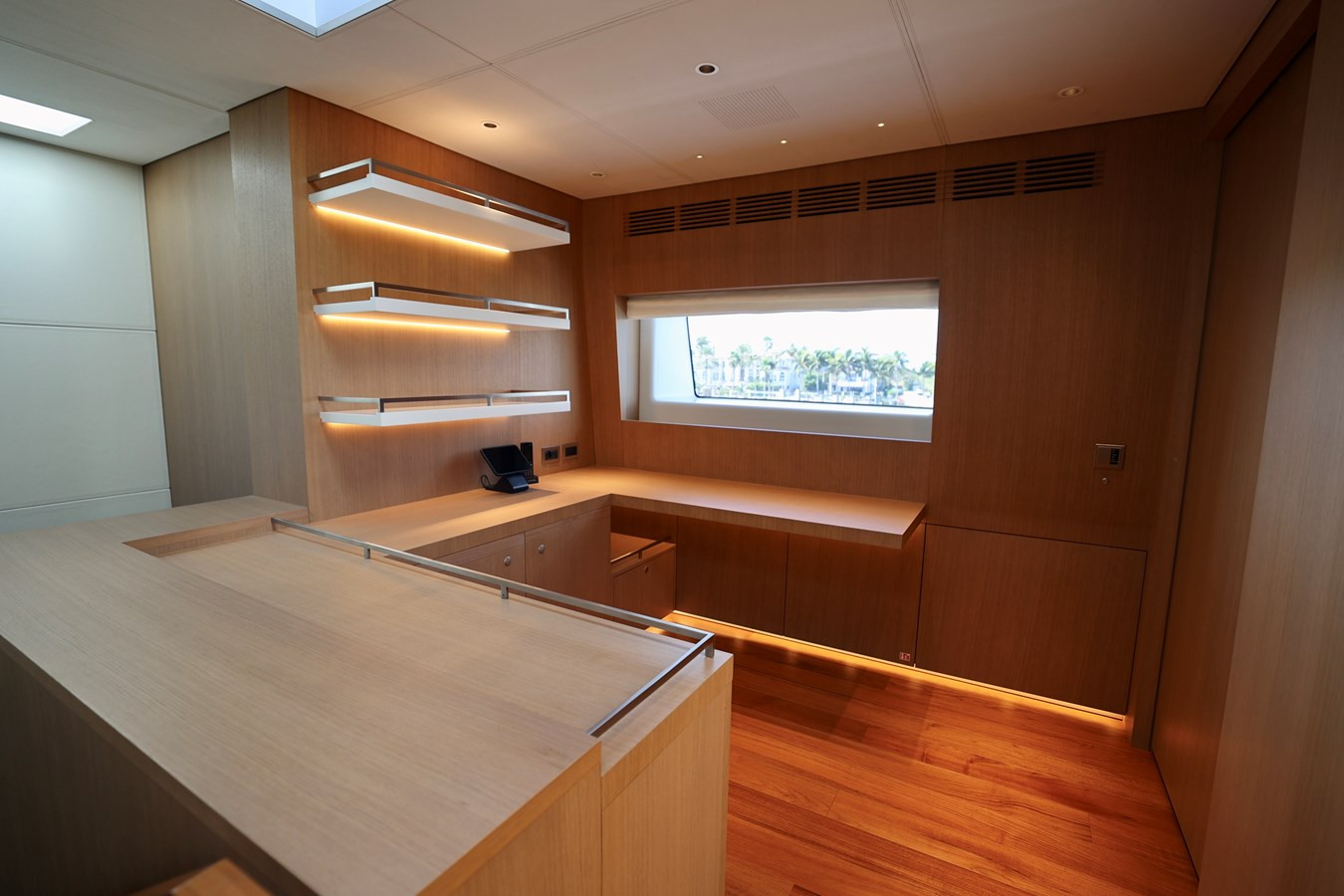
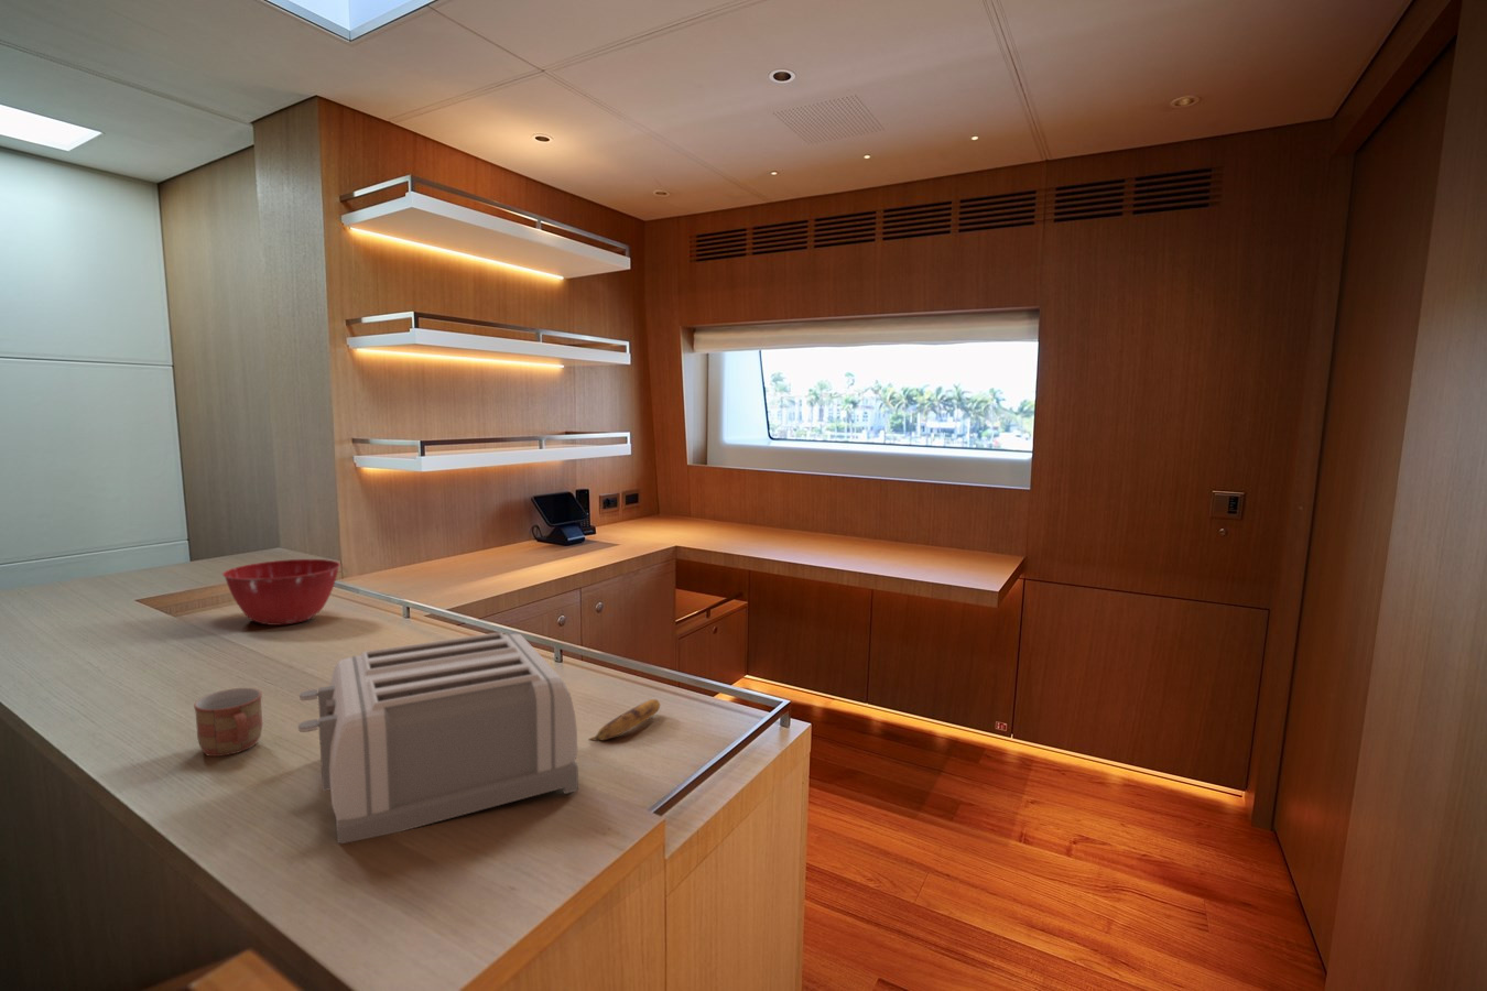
+ mug (232, 724)
+ toaster (437, 719)
+ mixing bowl (285, 593)
+ banana (631, 716)
